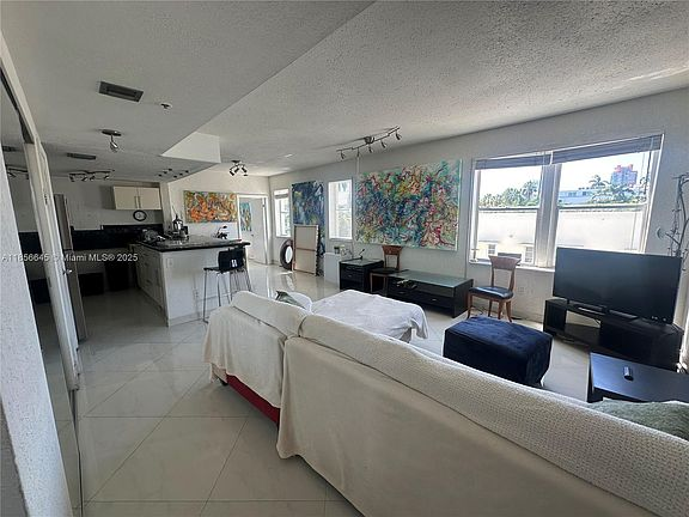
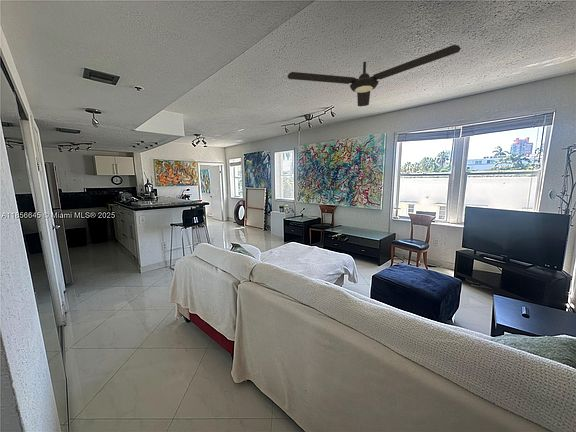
+ ceiling fan (364, 83)
